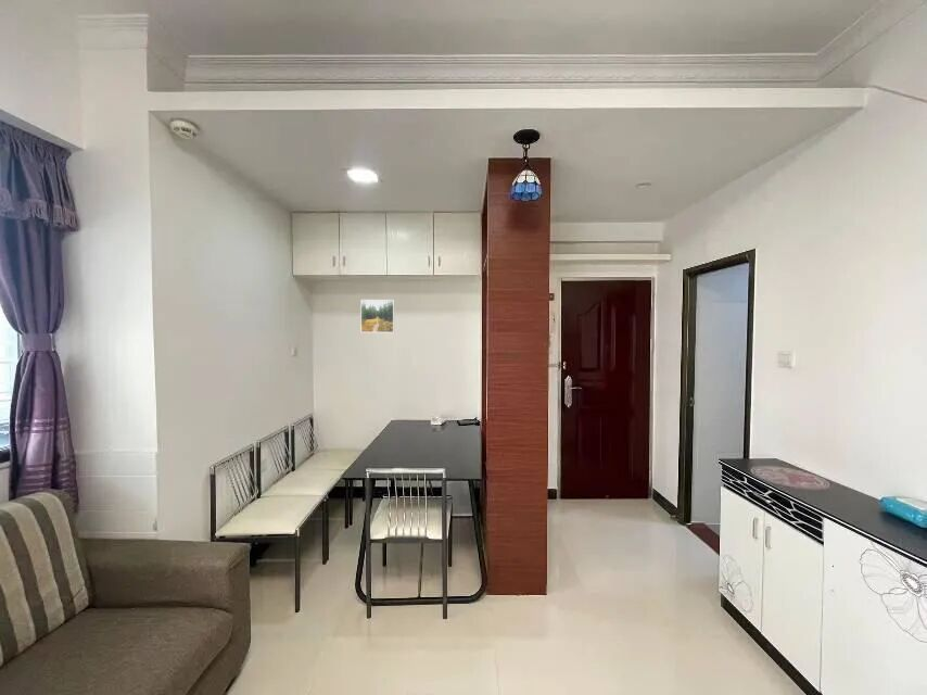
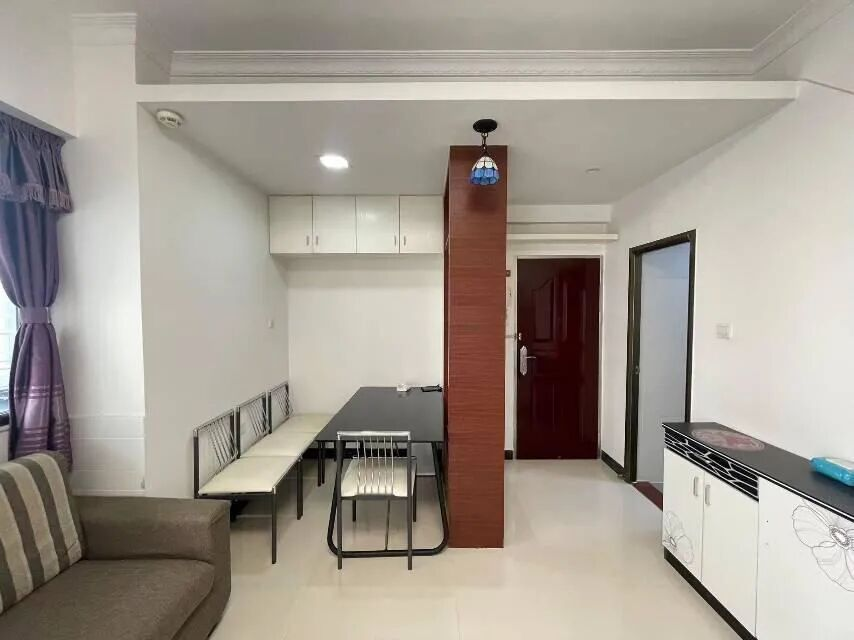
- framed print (377, 316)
